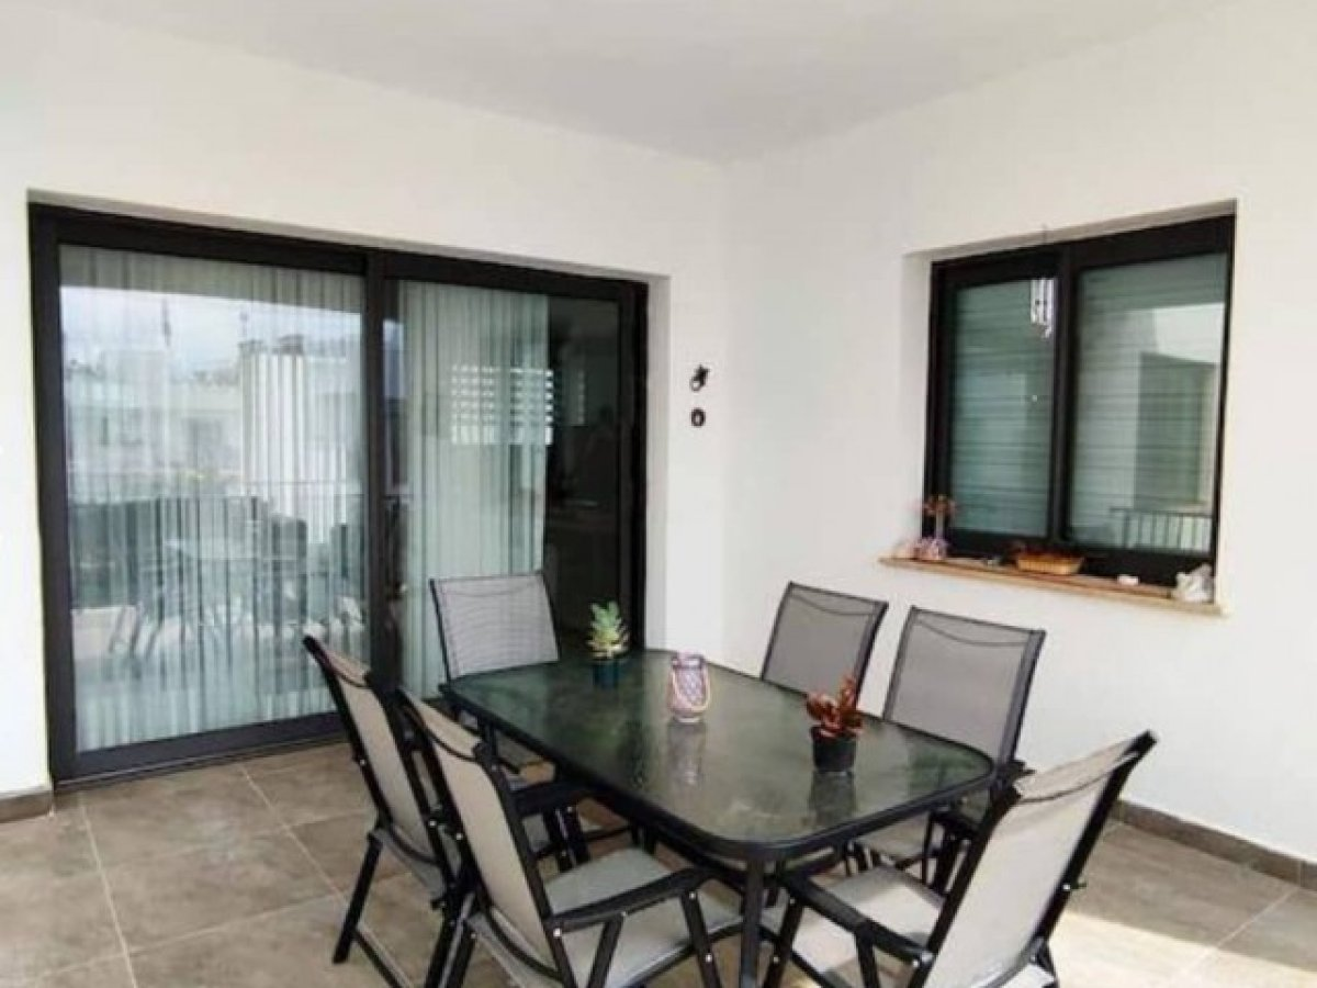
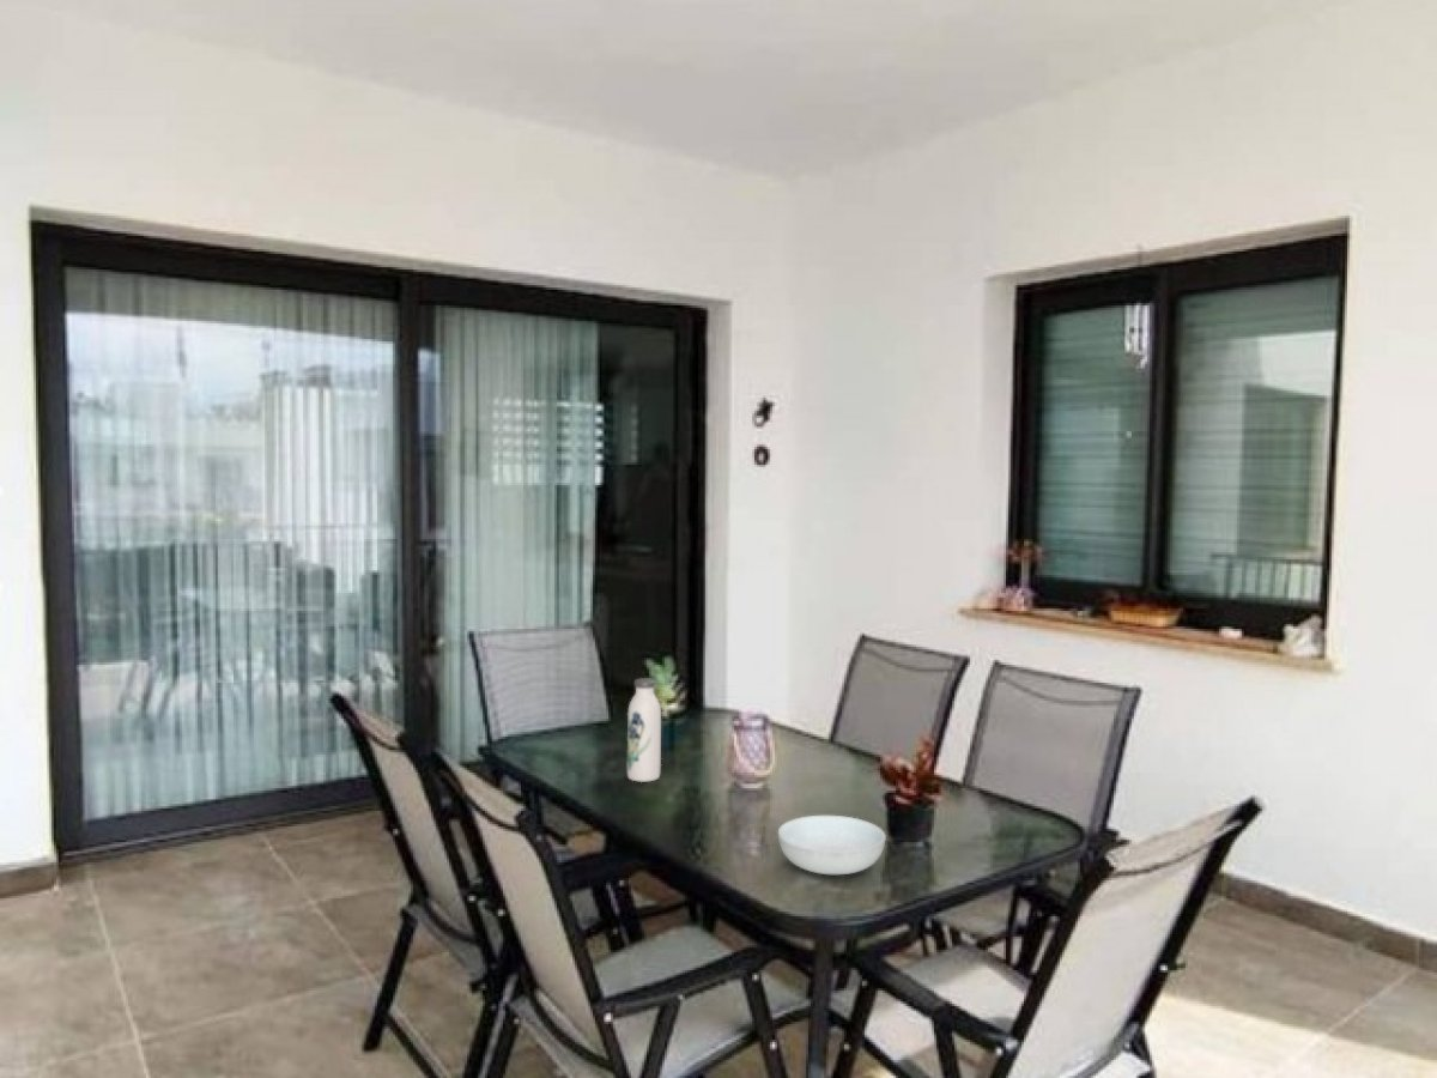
+ serving bowl (830, 848)
+ water bottle (644, 728)
